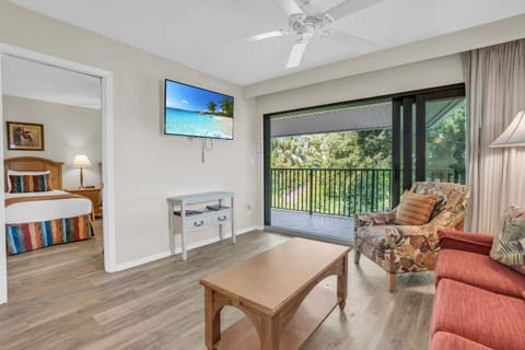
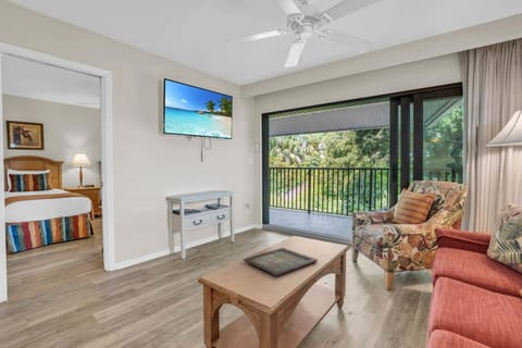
+ icon panel (279, 260)
